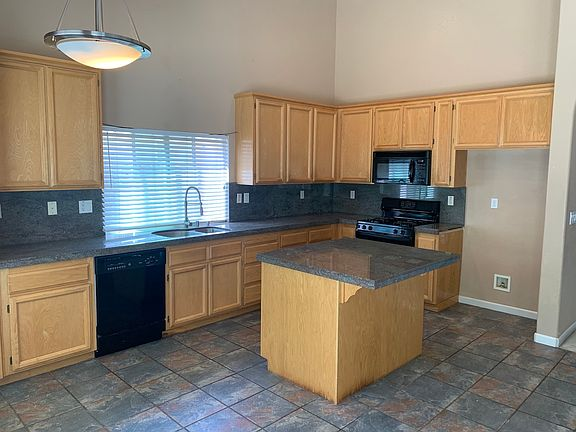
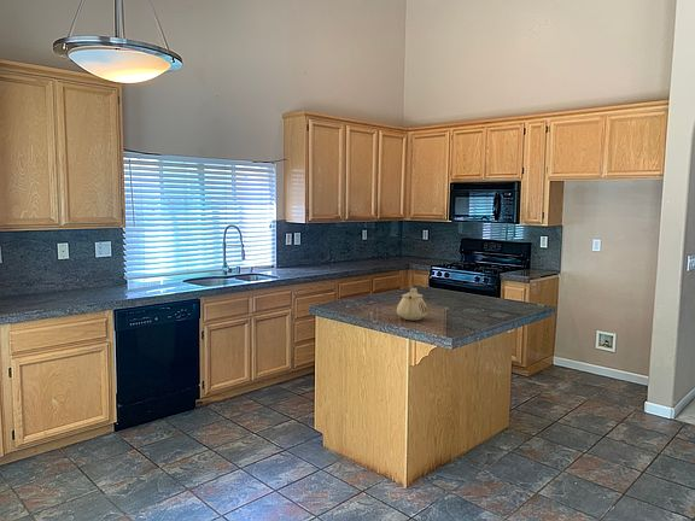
+ teapot (411, 303)
